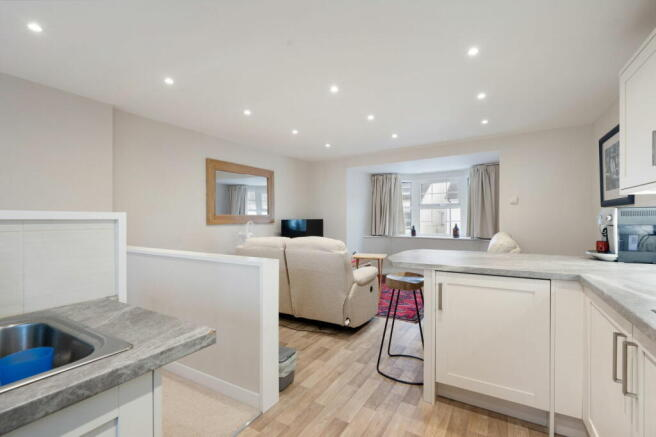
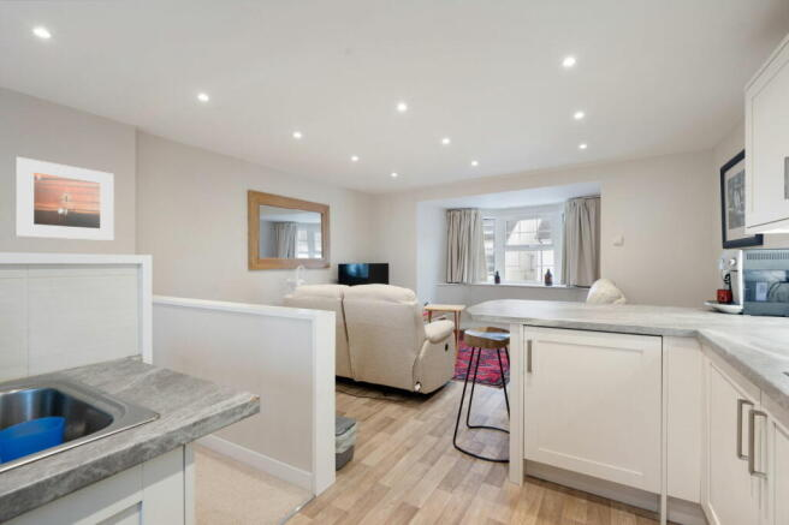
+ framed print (69, 202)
